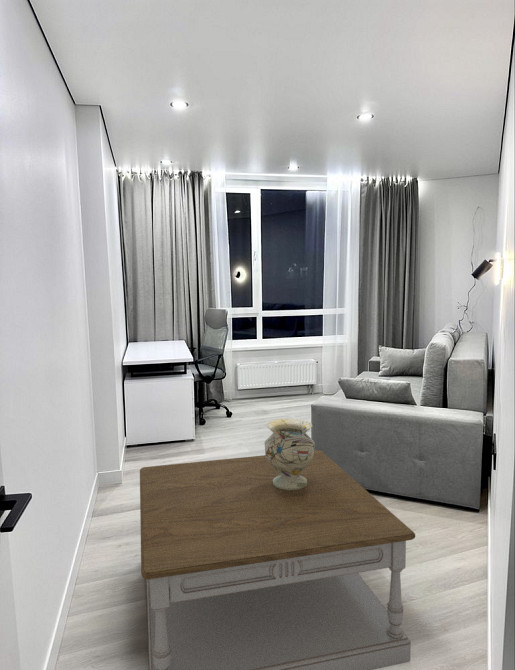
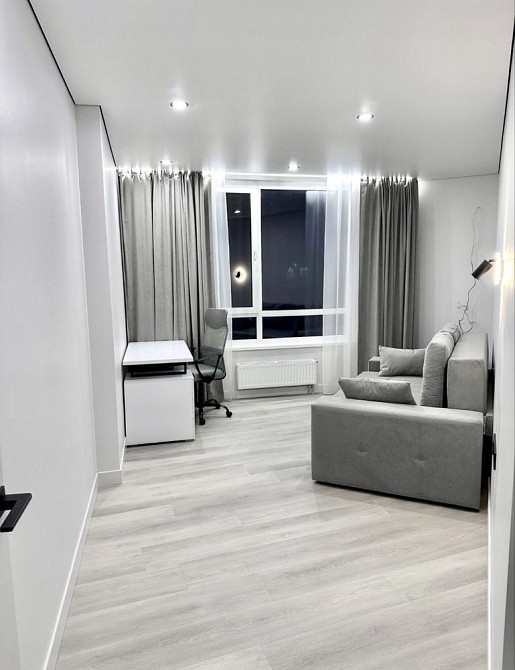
- coffee table (256, 549)
- decorative vase (289, 453)
